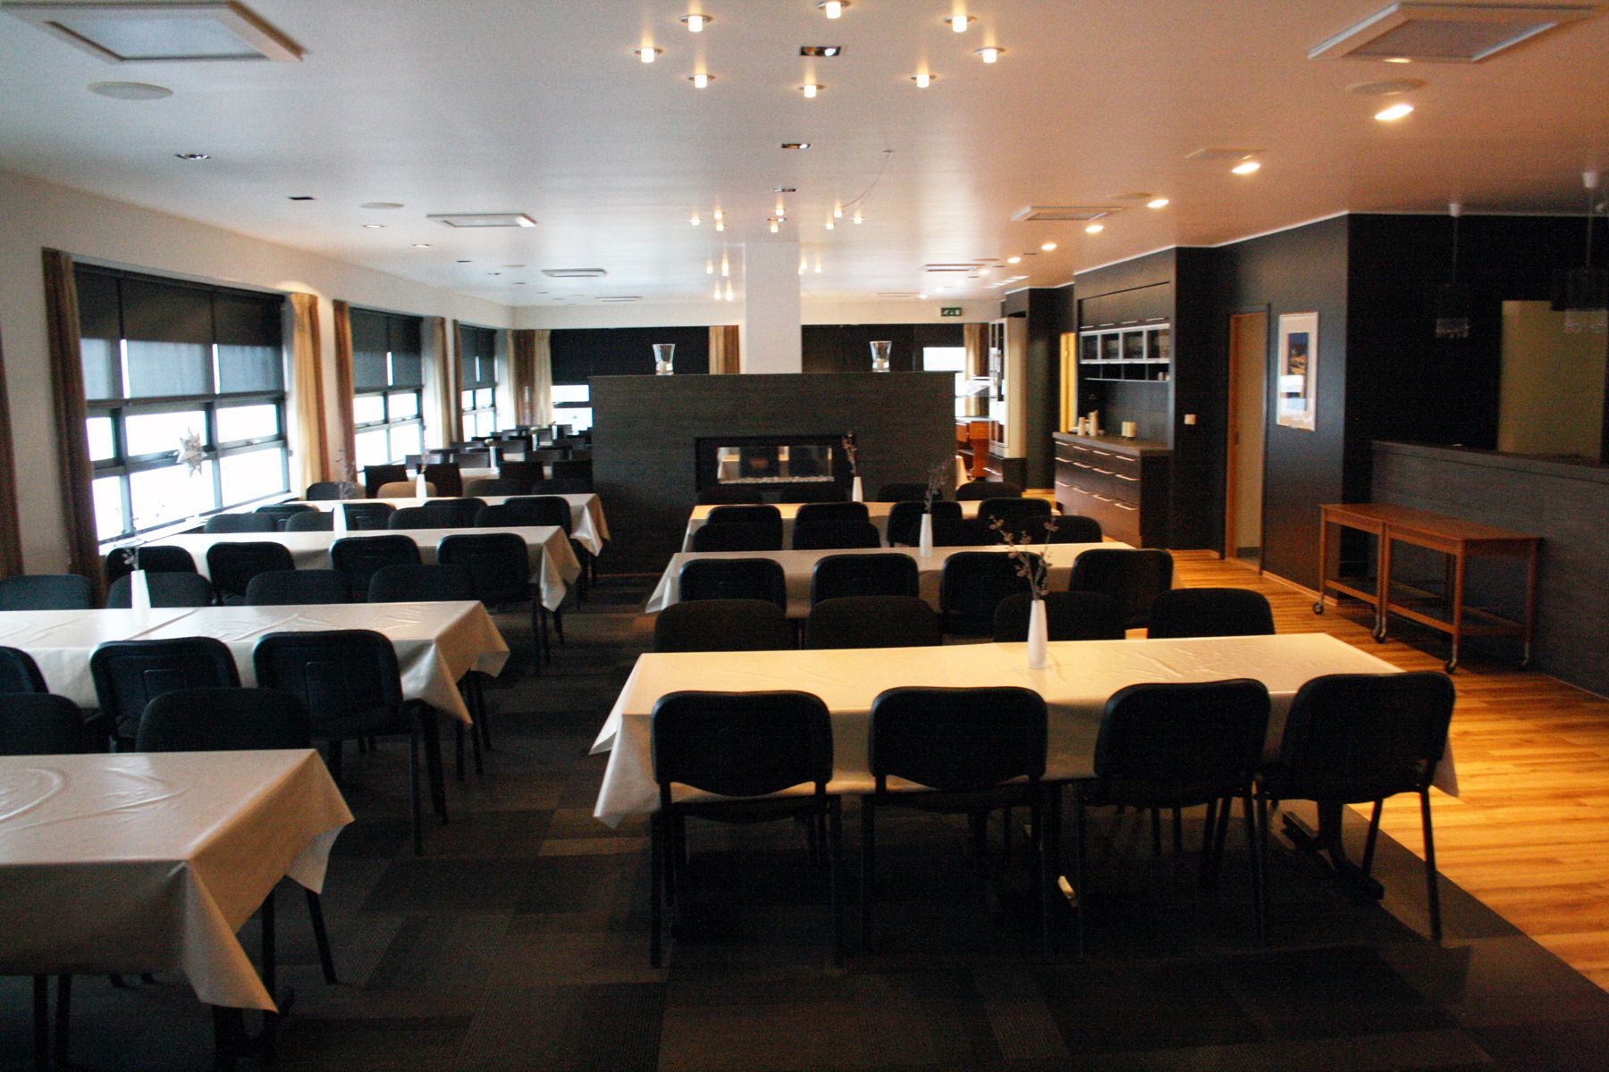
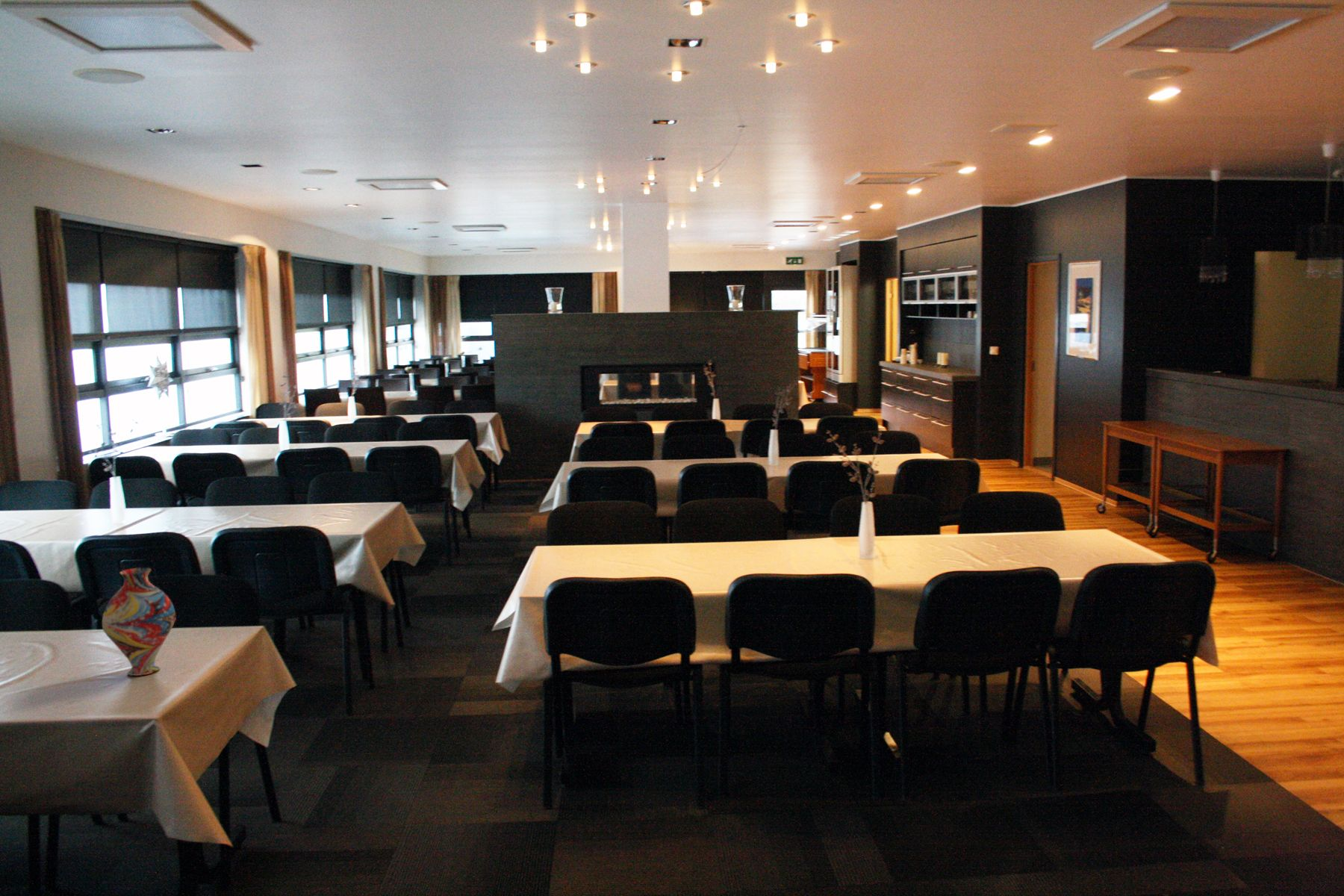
+ vase (140, 621)
